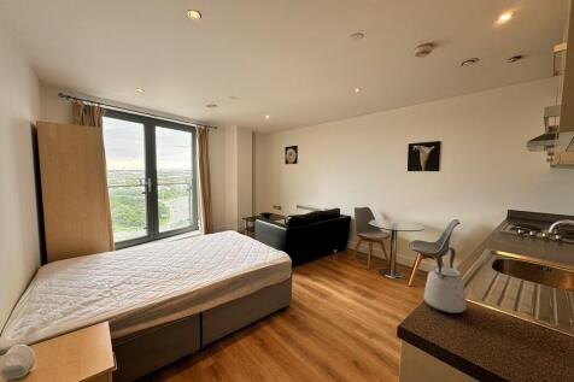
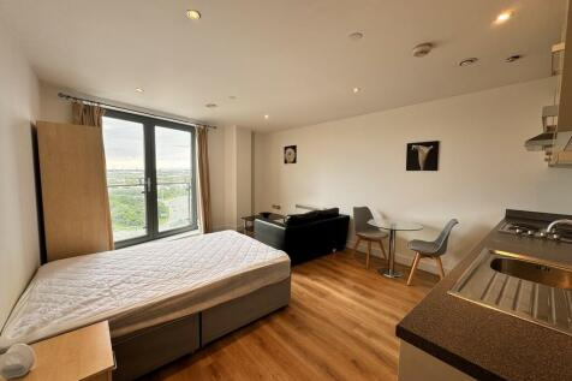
- kettle (447, 276)
